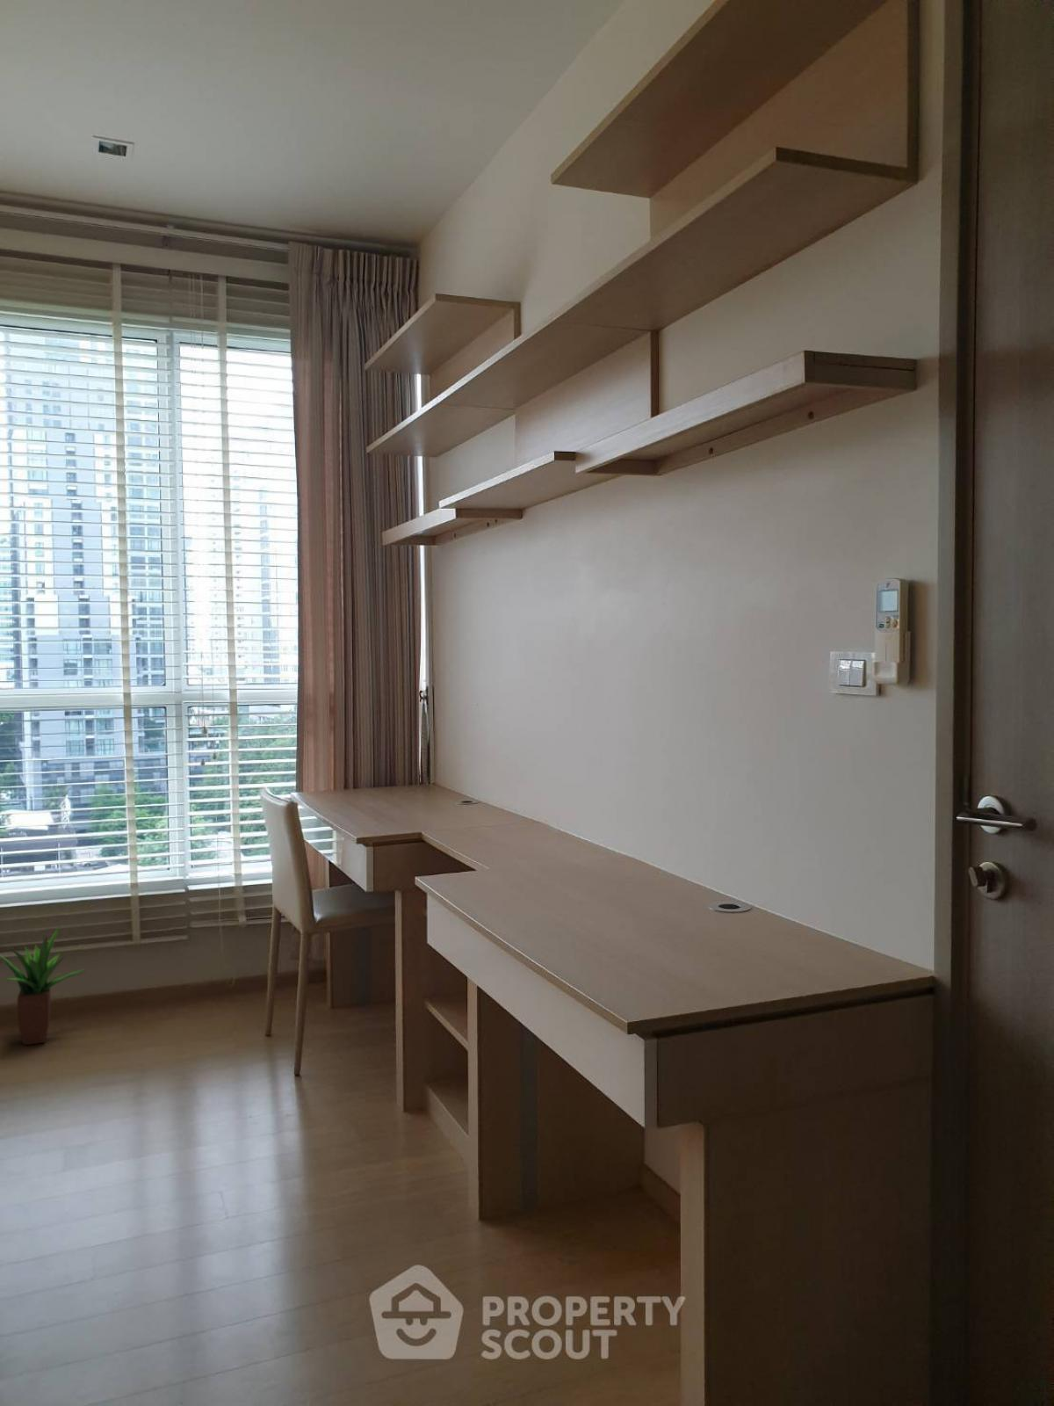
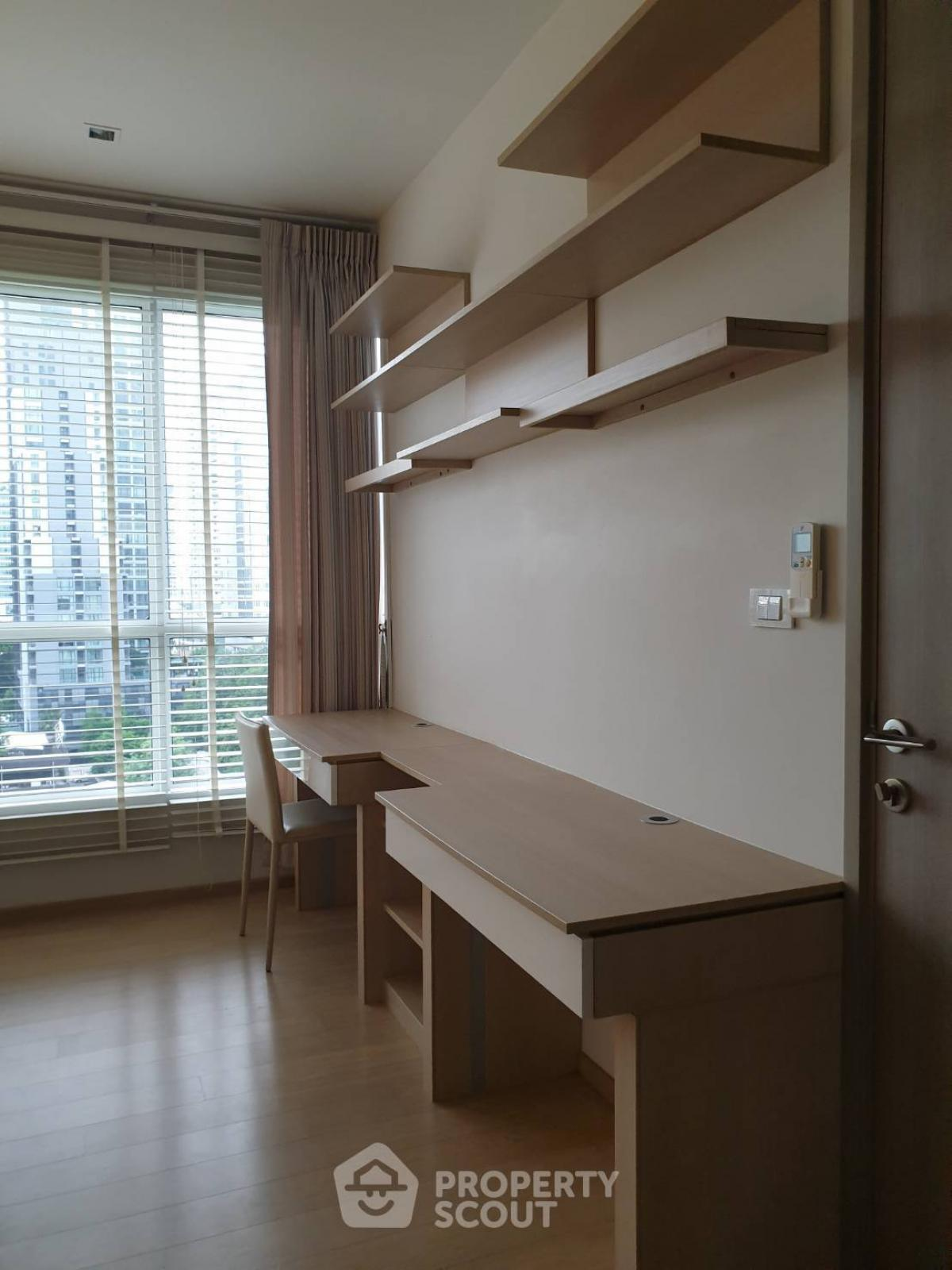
- potted plant (40, 982)
